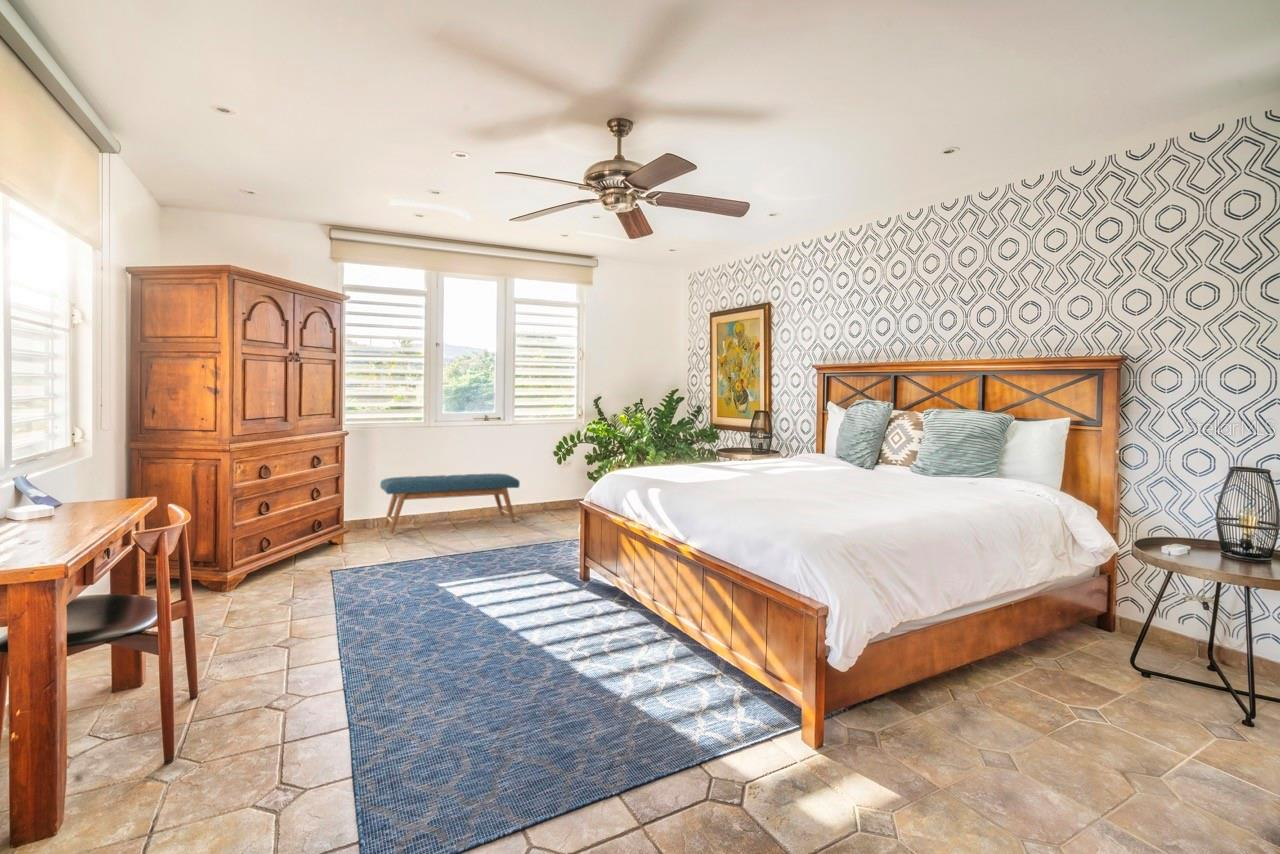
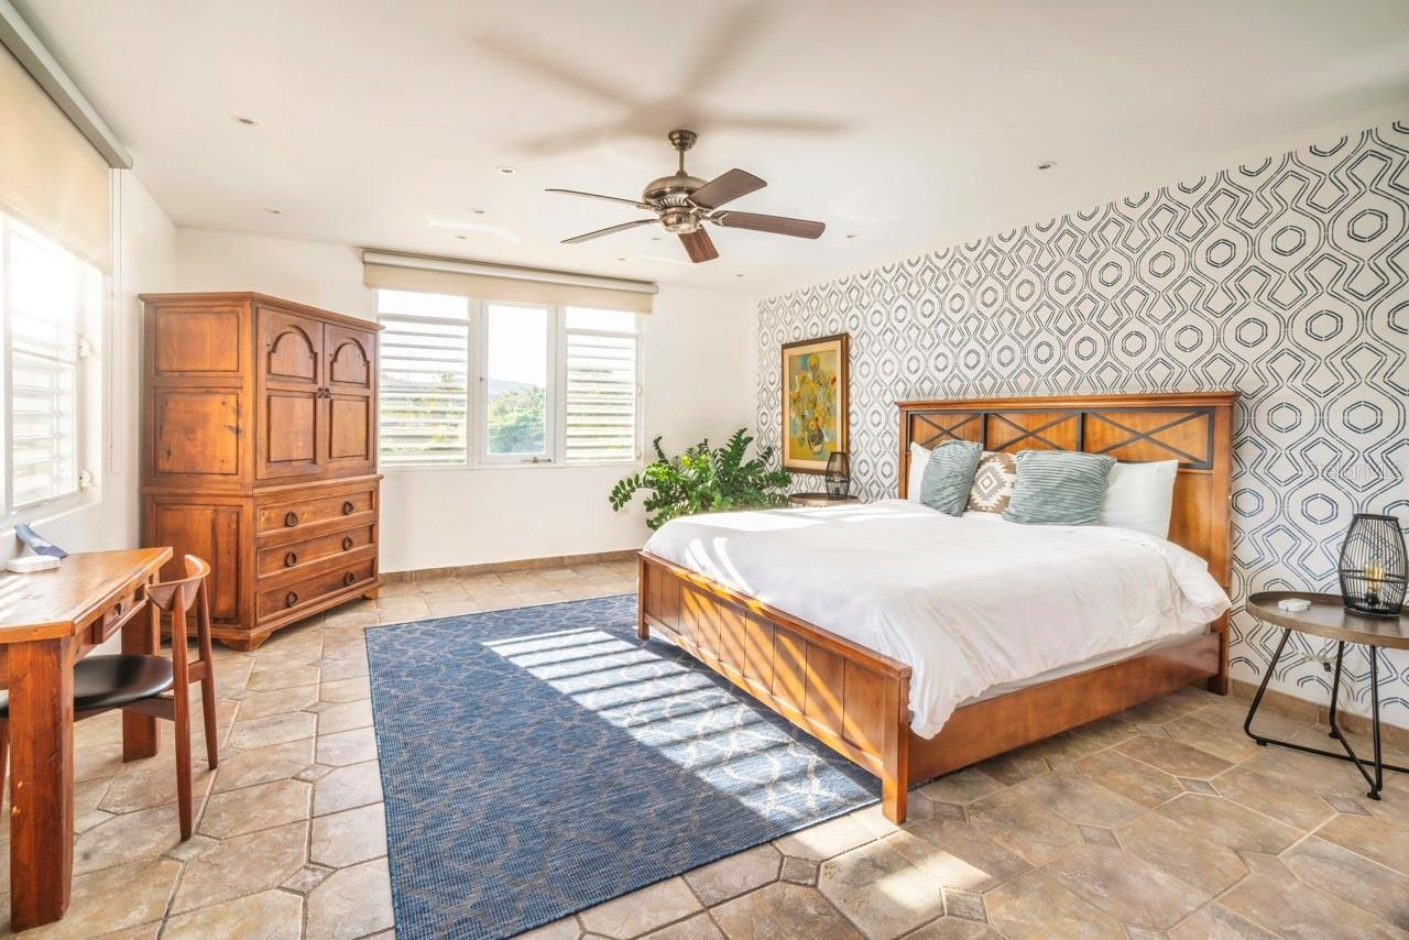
- bench (451, 496)
